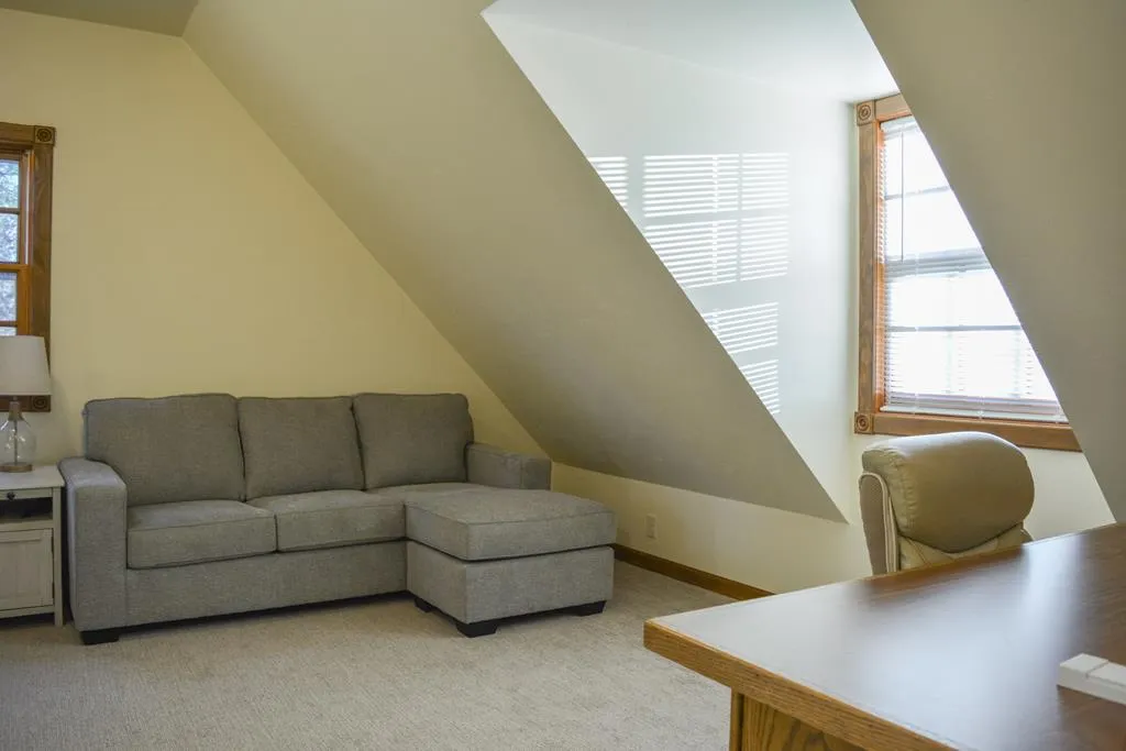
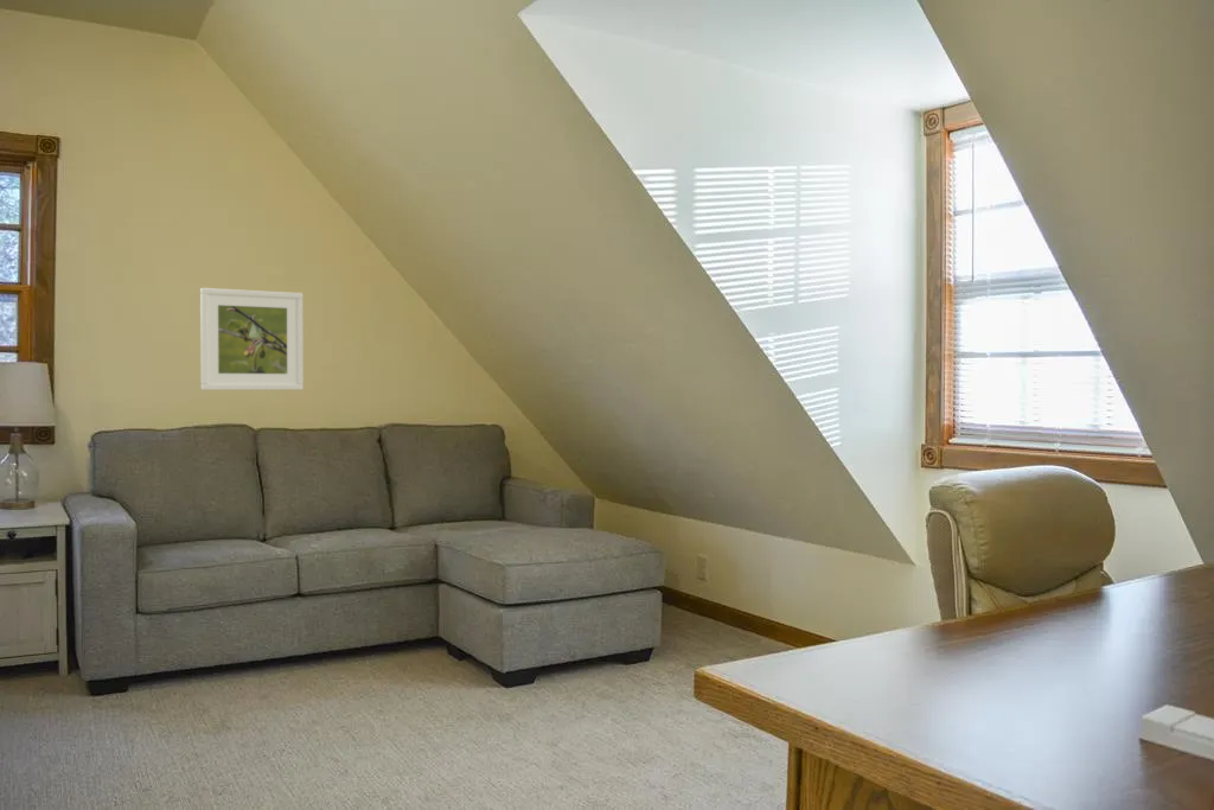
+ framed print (253, 339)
